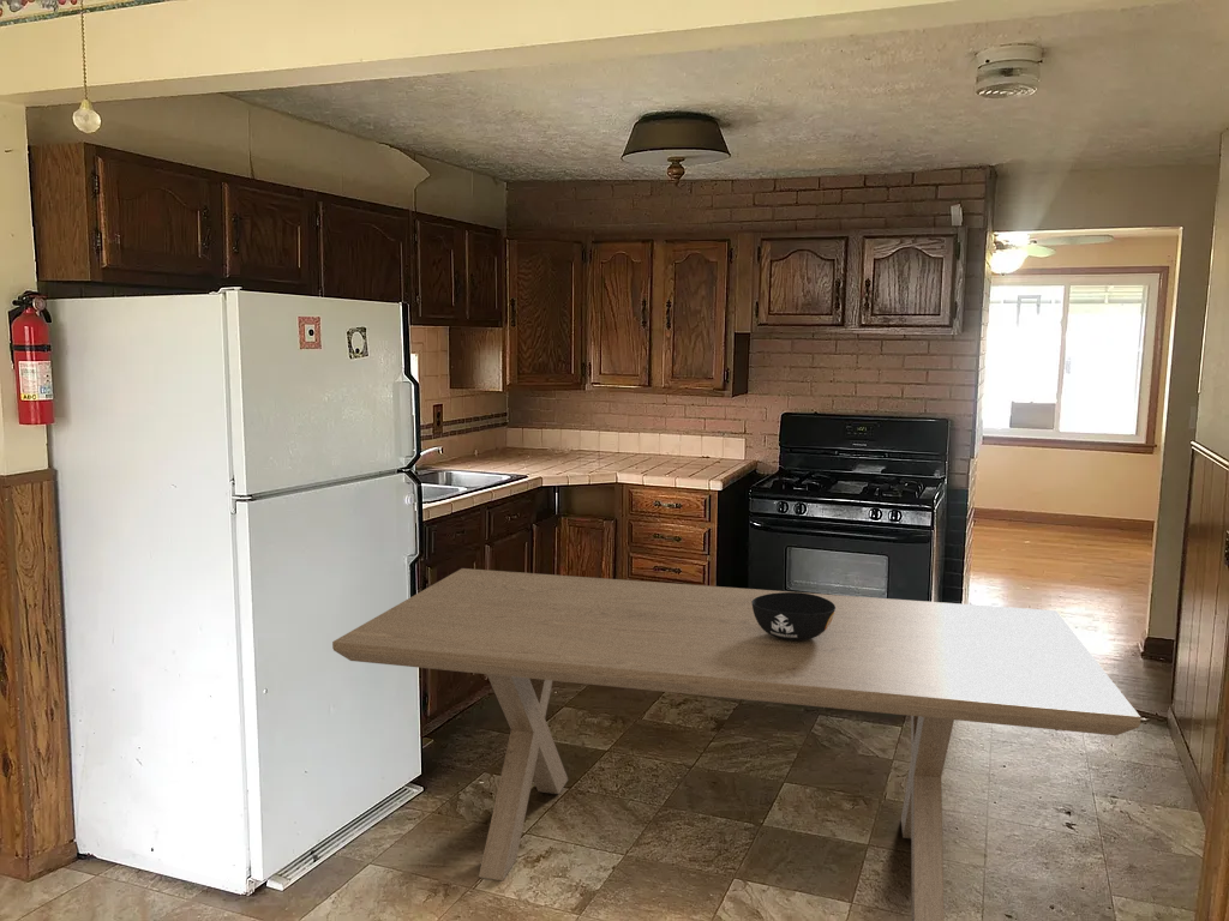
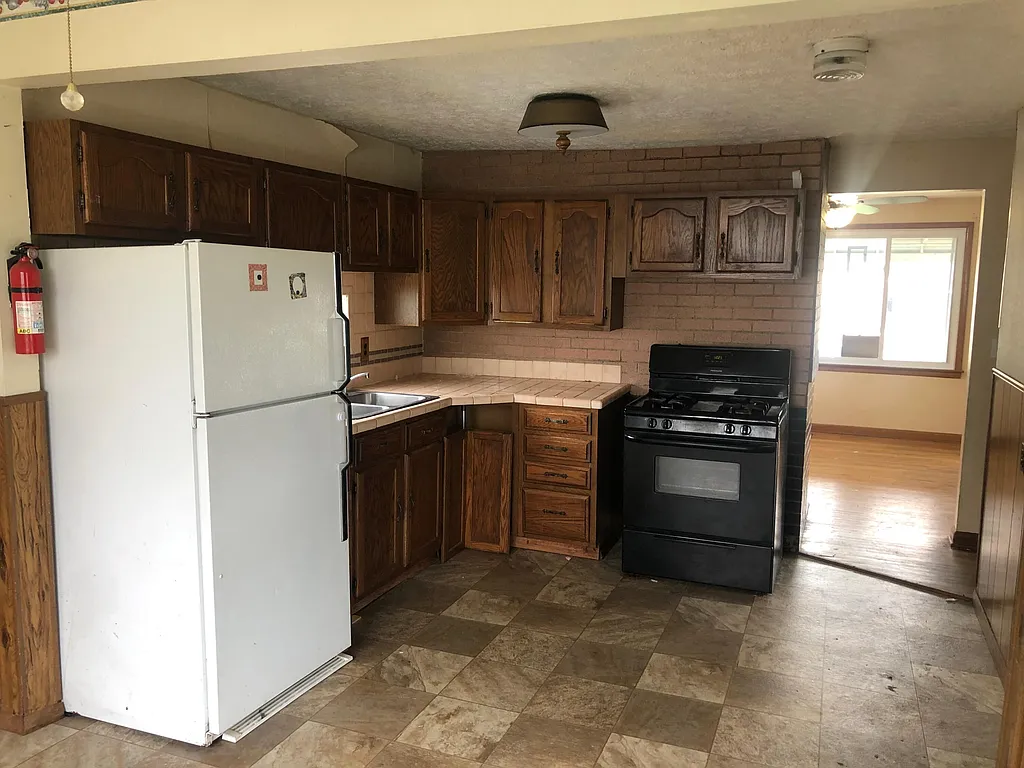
- bowl (792, 619)
- dining table (724, 697)
